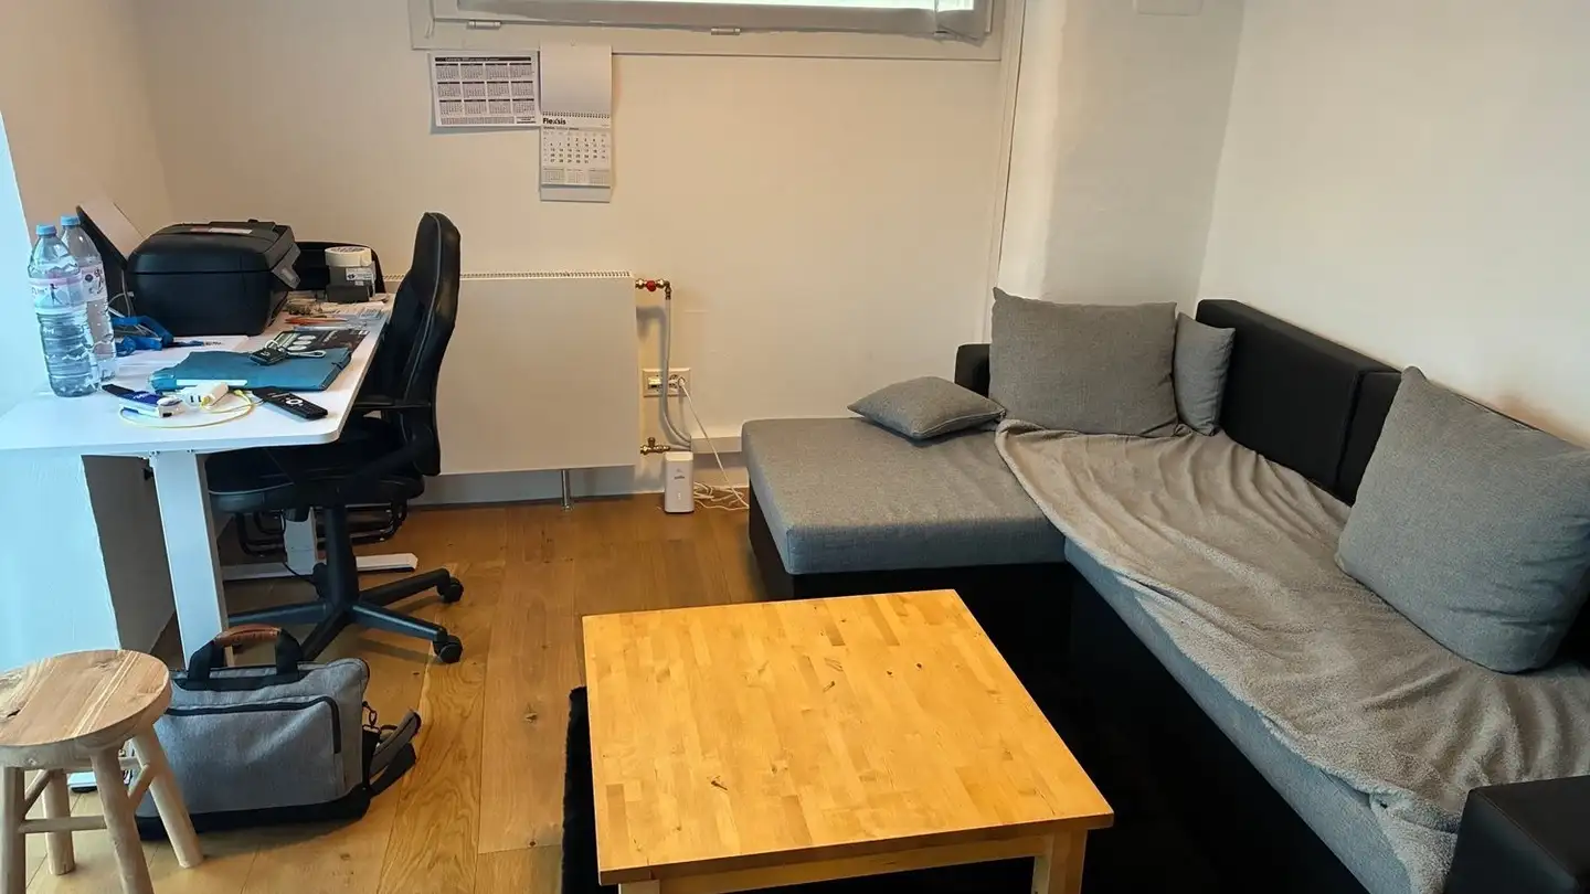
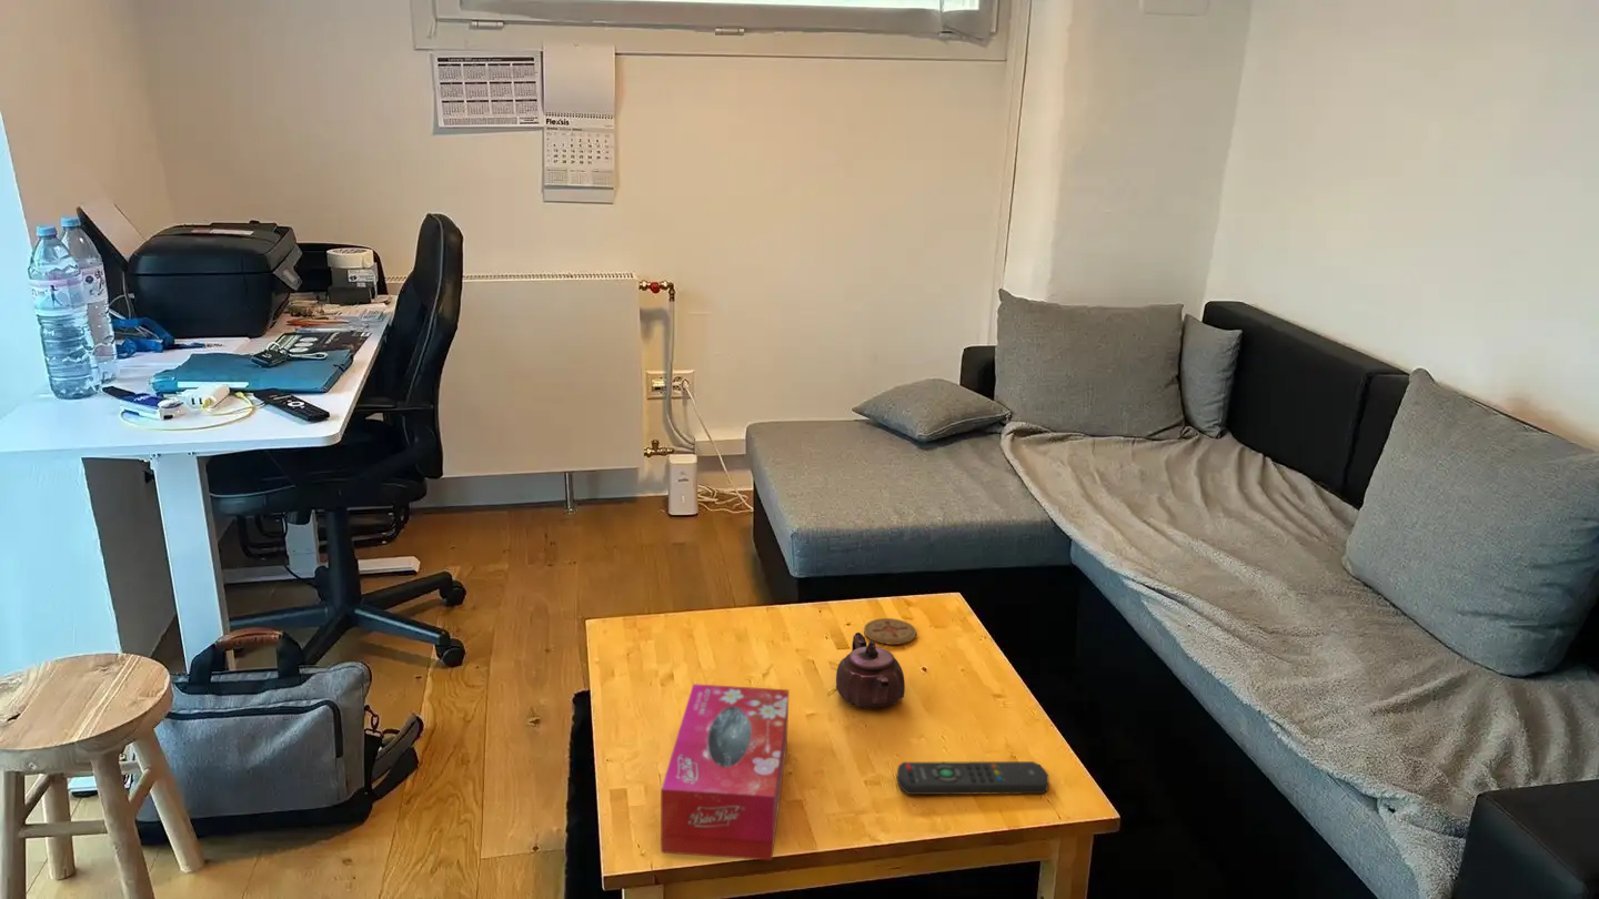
+ tissue box (730, 765)
+ remote control (972, 777)
+ coaster (889, 630)
+ teapot (871, 667)
